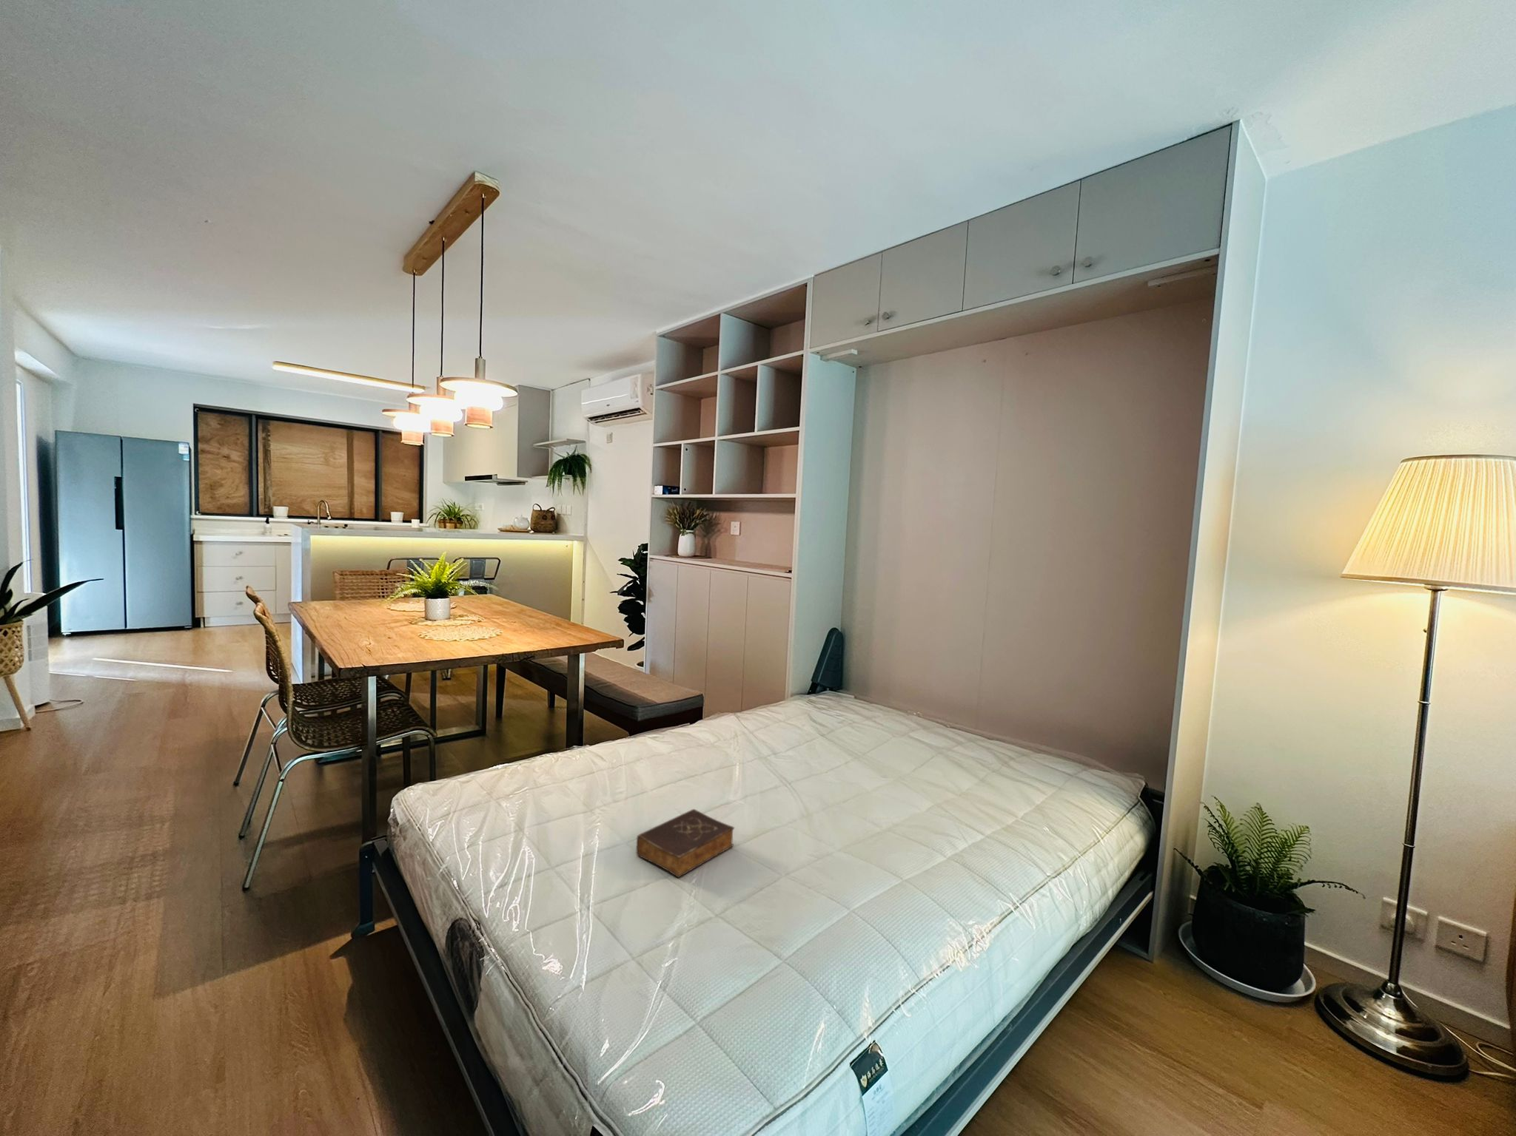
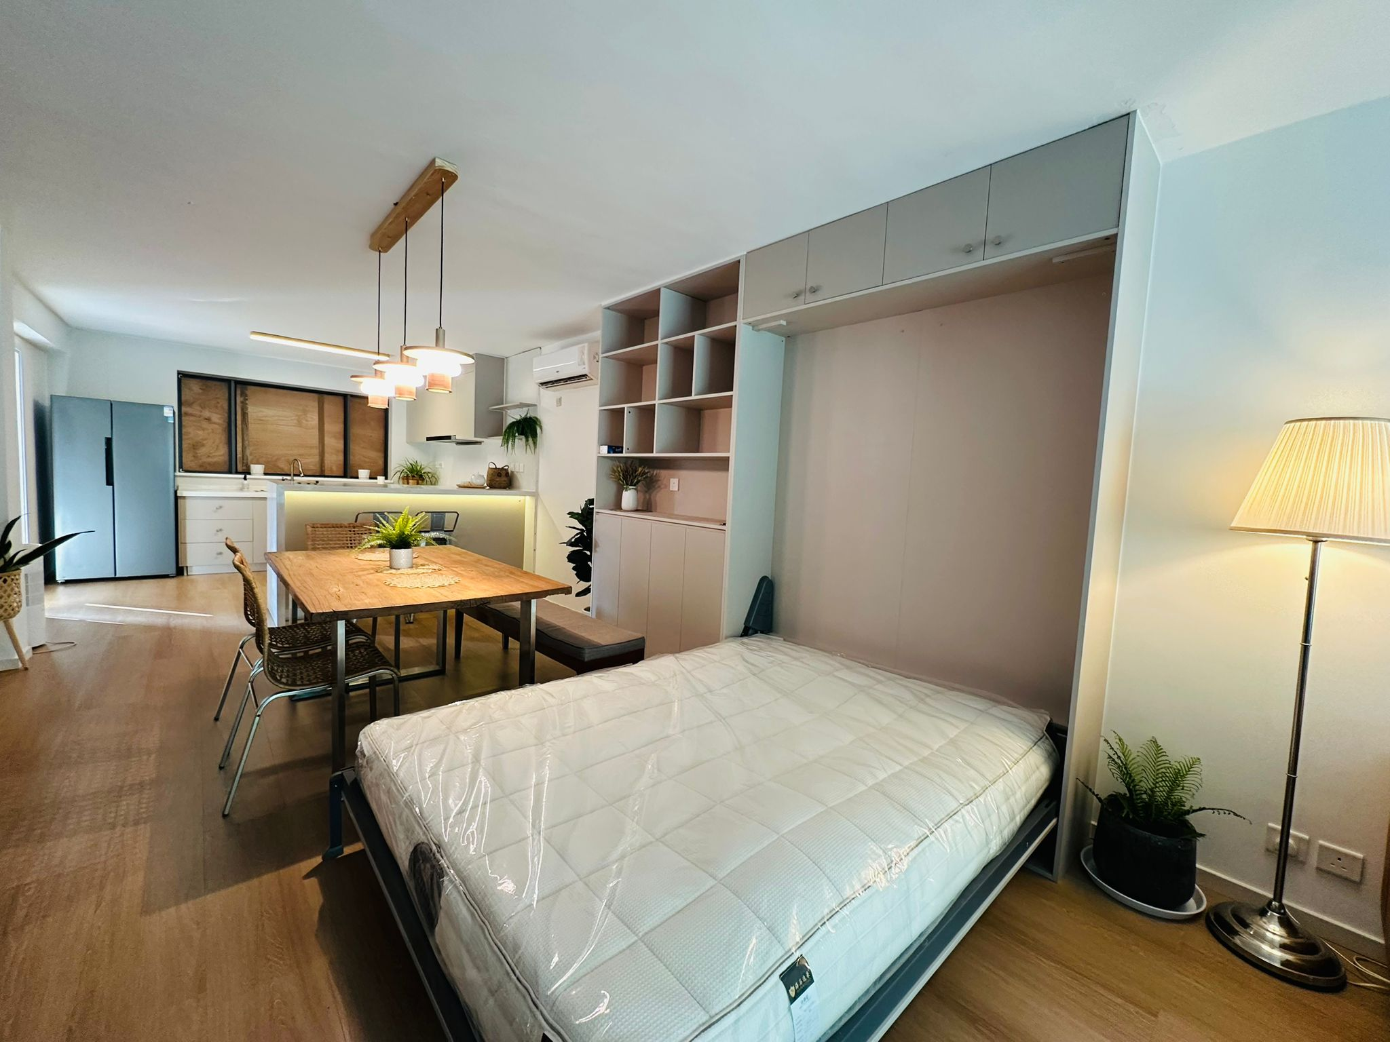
- book (685, 840)
